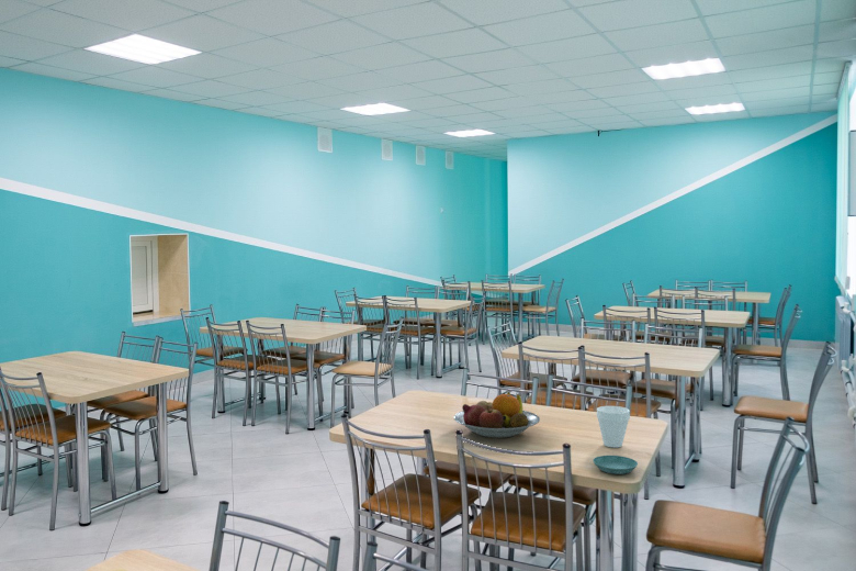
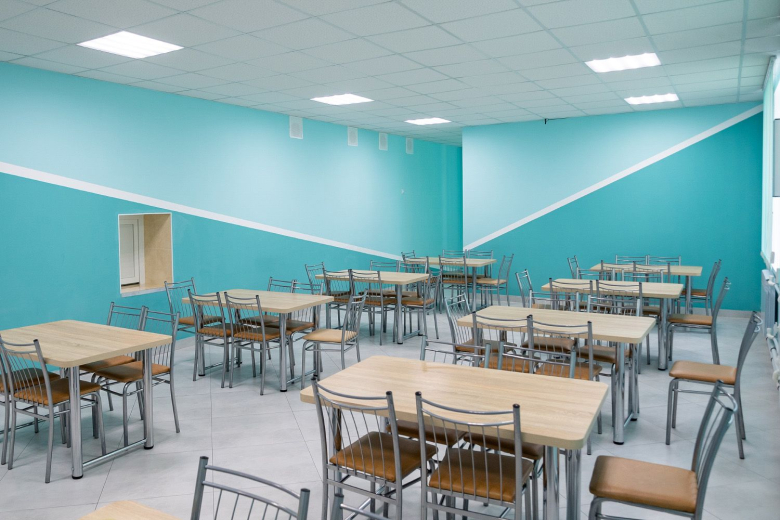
- saucer (615, 464)
- fruit bowl (496, 414)
- cup (612, 427)
